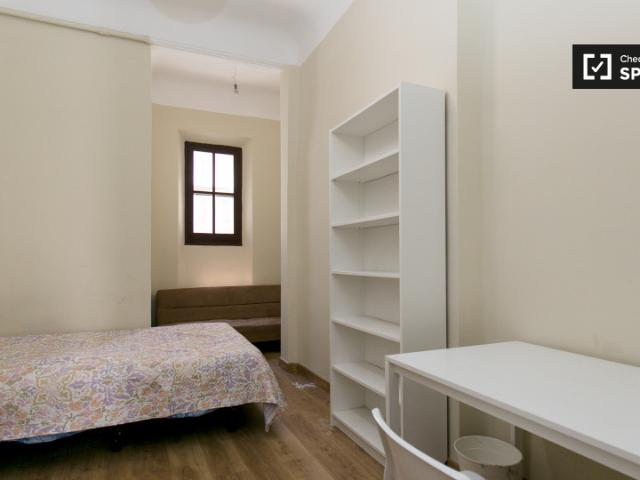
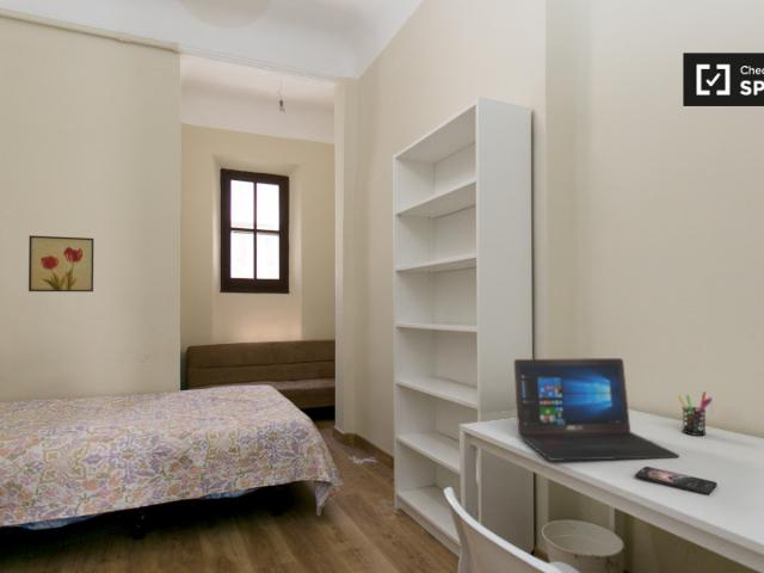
+ pen holder (694, 411)
+ wall art (62, 264)
+ laptop (590, 405)
+ smartphone (674, 479)
